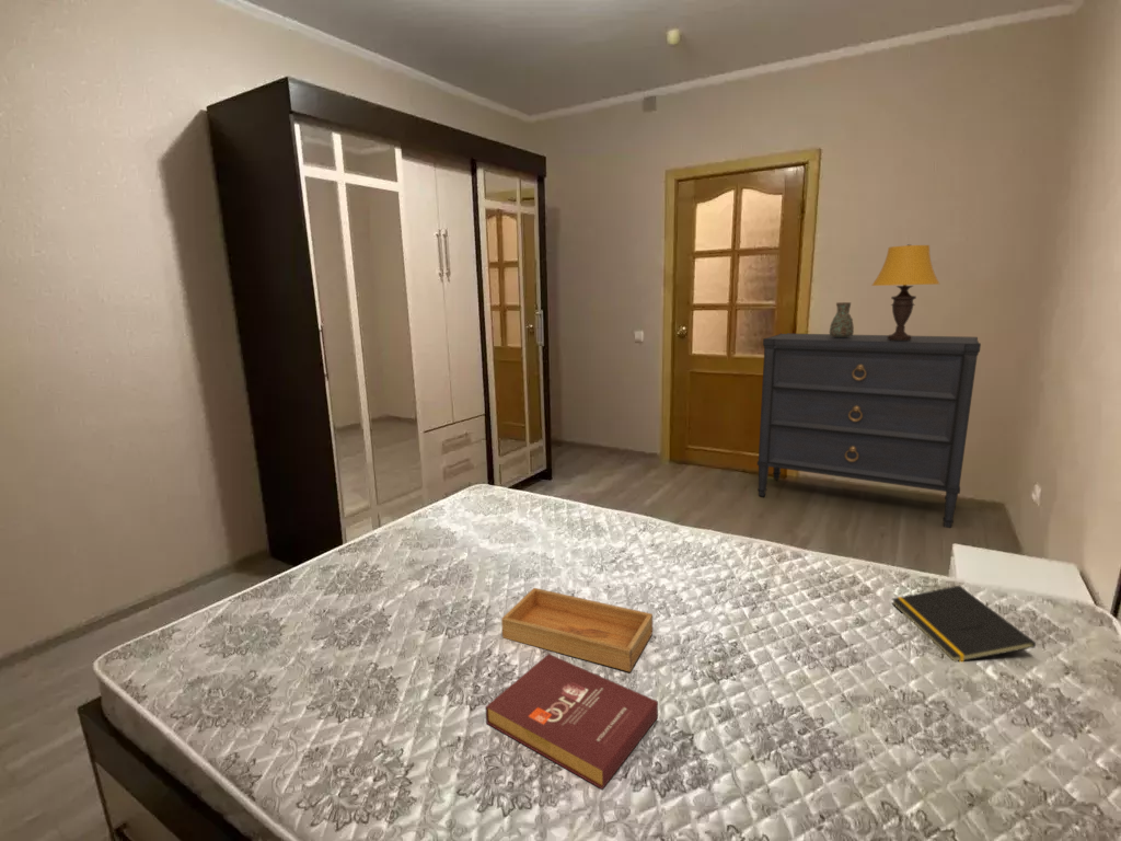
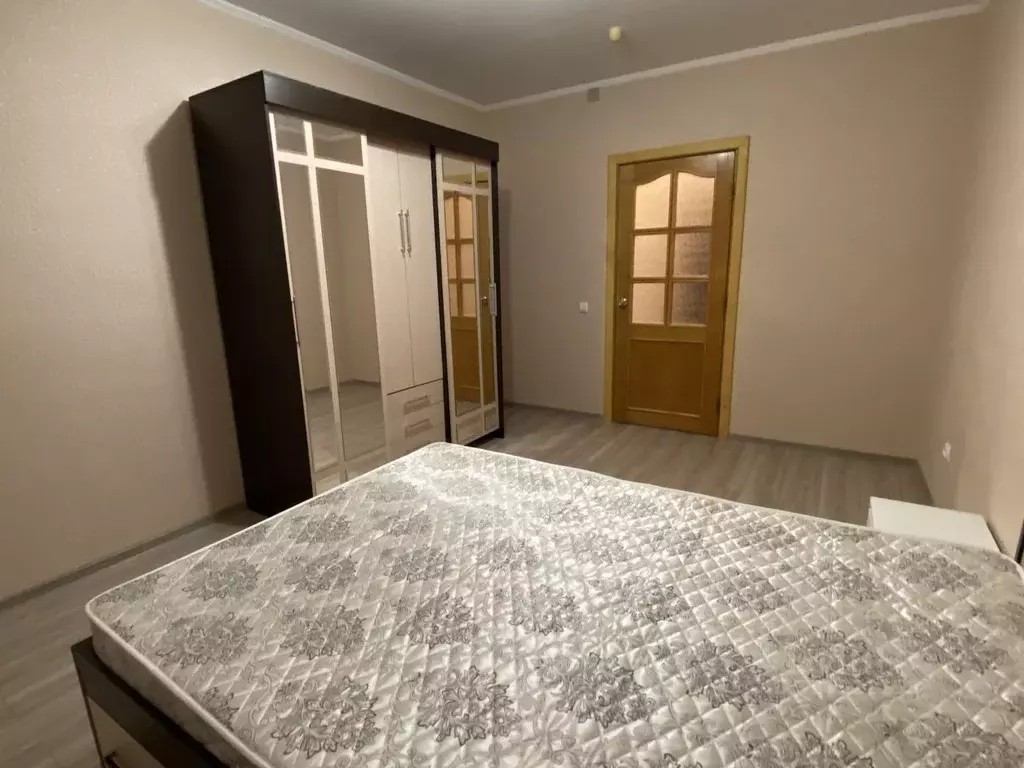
- decorative vase (842, 320)
- book (571, 712)
- notepad (957, 621)
- table lamp (903, 292)
- tray (577, 626)
- dresser (858, 420)
